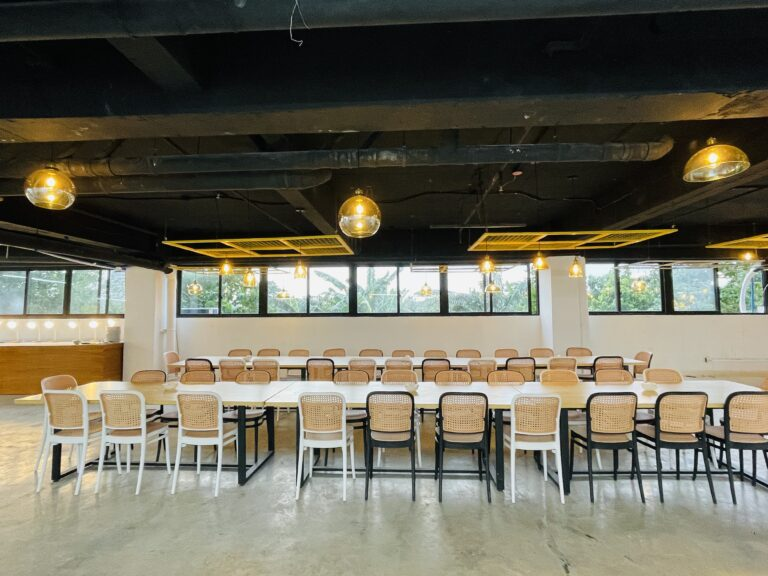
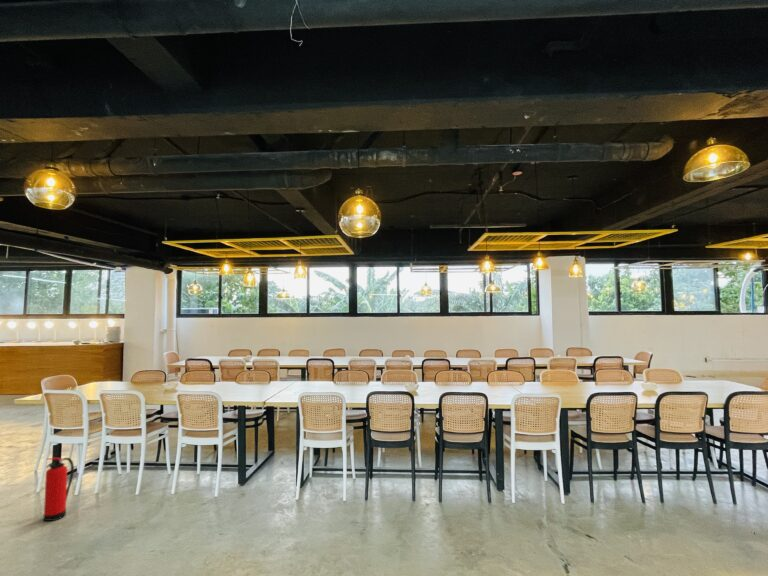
+ fire extinguisher (59, 483)
